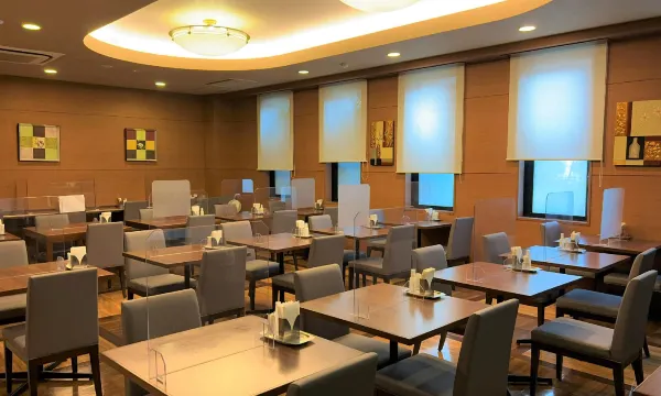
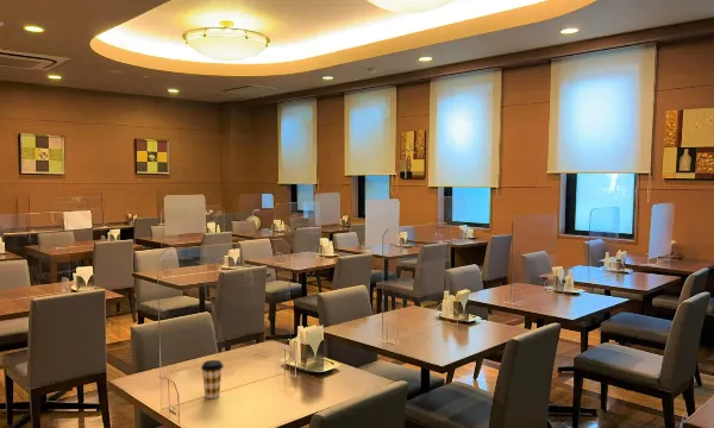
+ coffee cup (212, 379)
